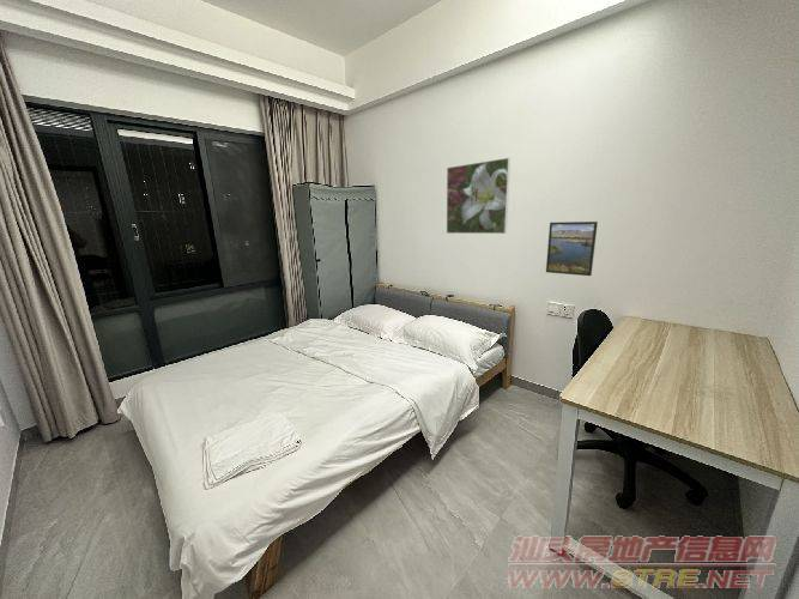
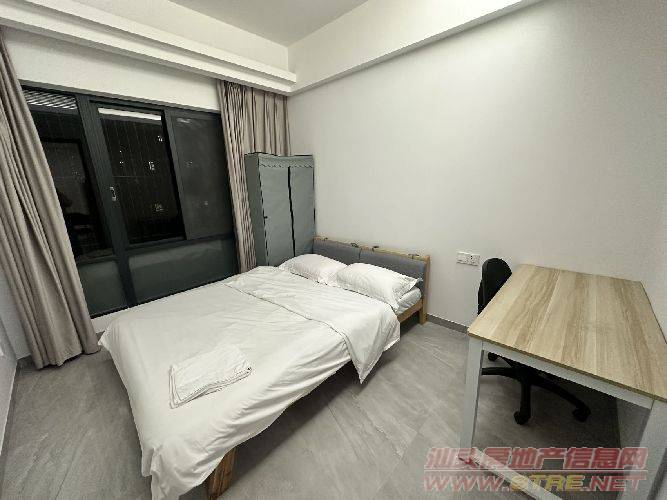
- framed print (569, 248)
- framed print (474, 199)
